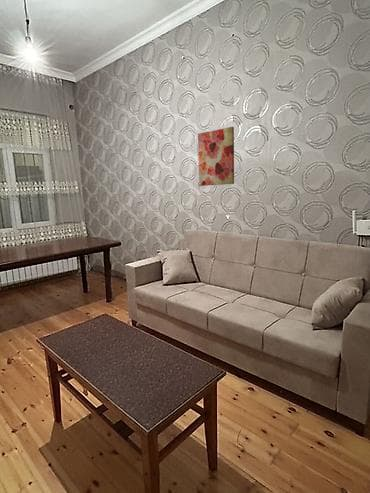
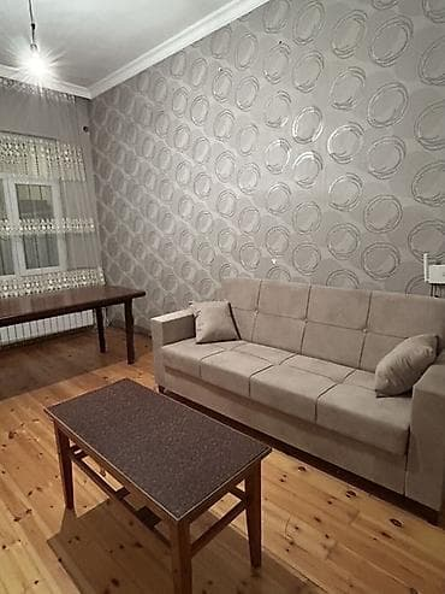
- wall art (215, 158)
